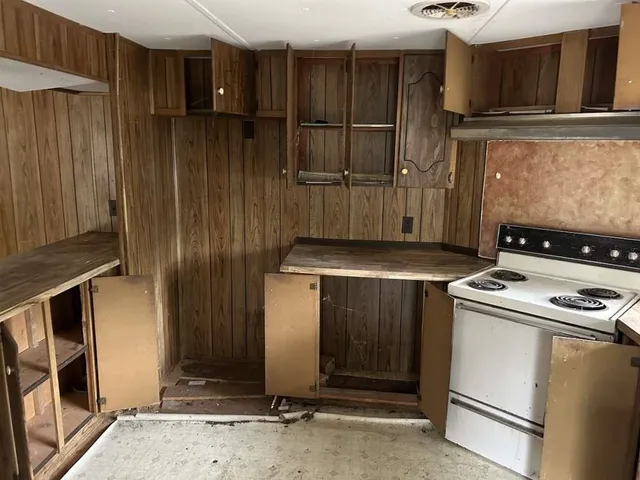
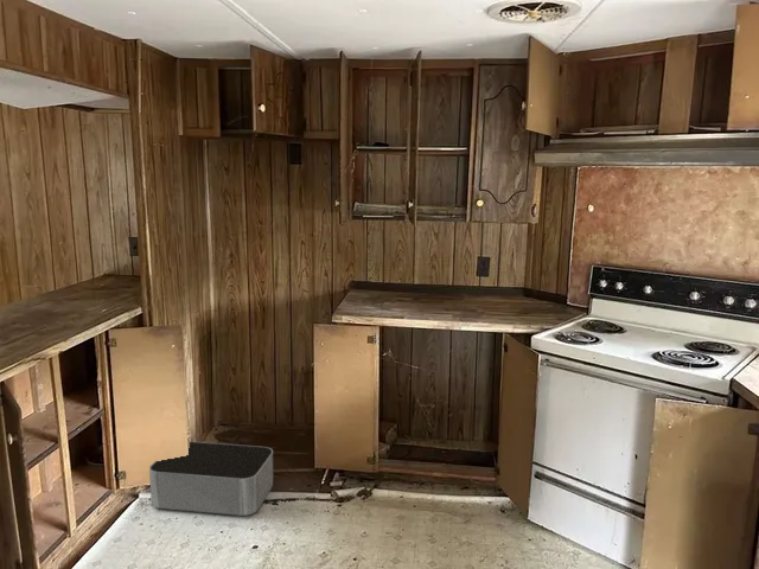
+ storage bin (213, 475)
